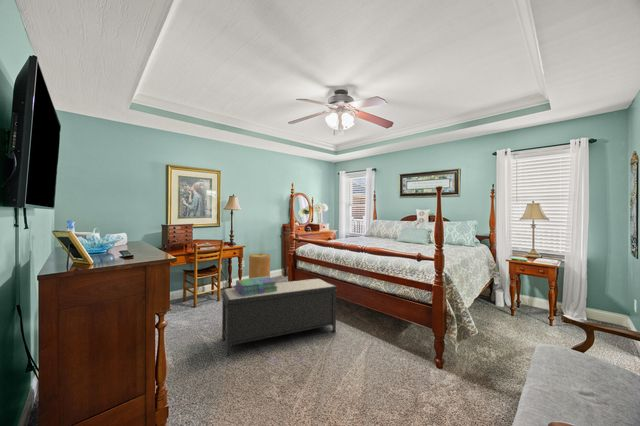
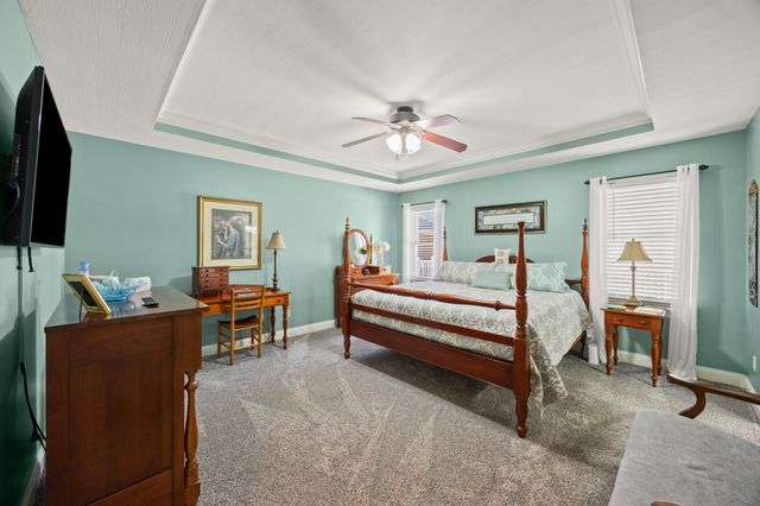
- stack of books (255, 285)
- basket (259, 269)
- bench (280, 311)
